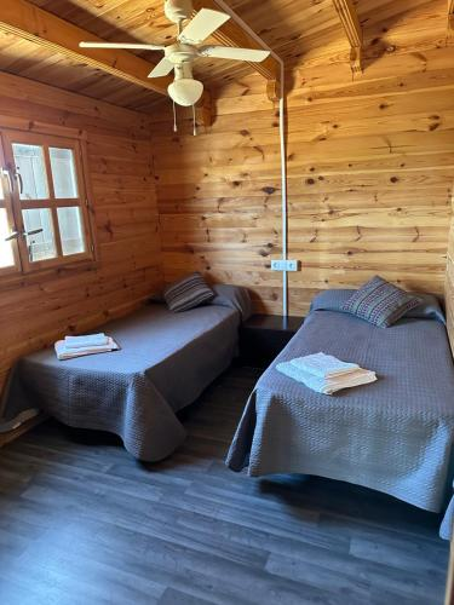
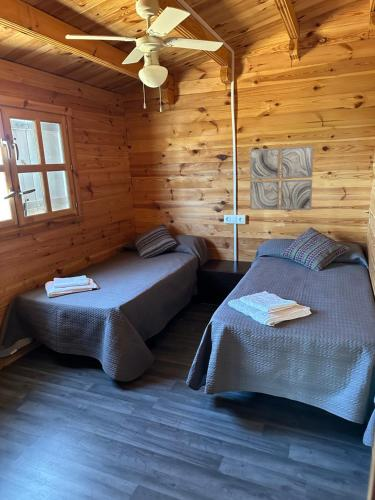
+ wall art (281, 178)
